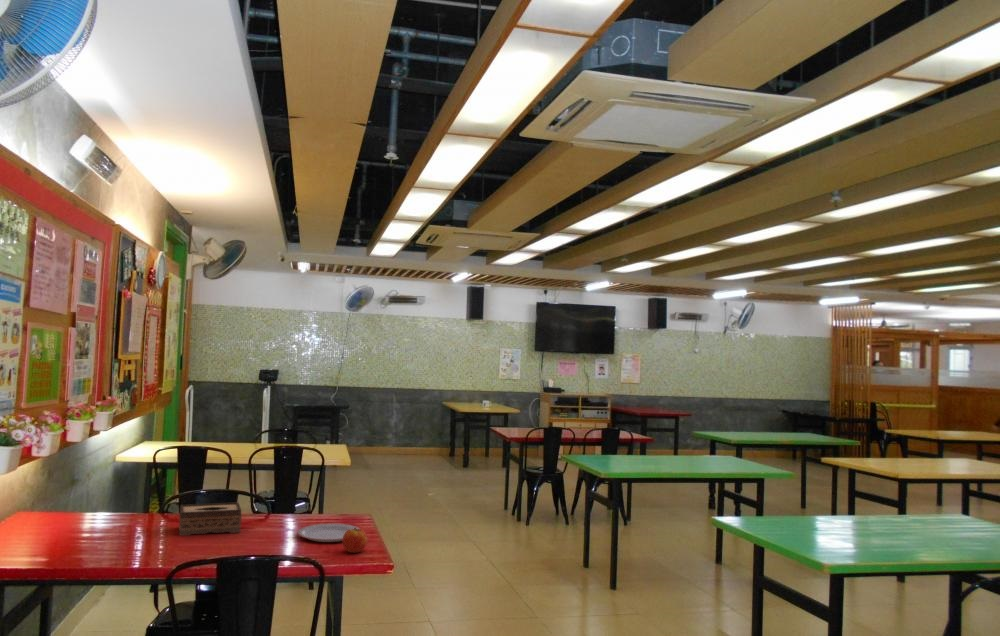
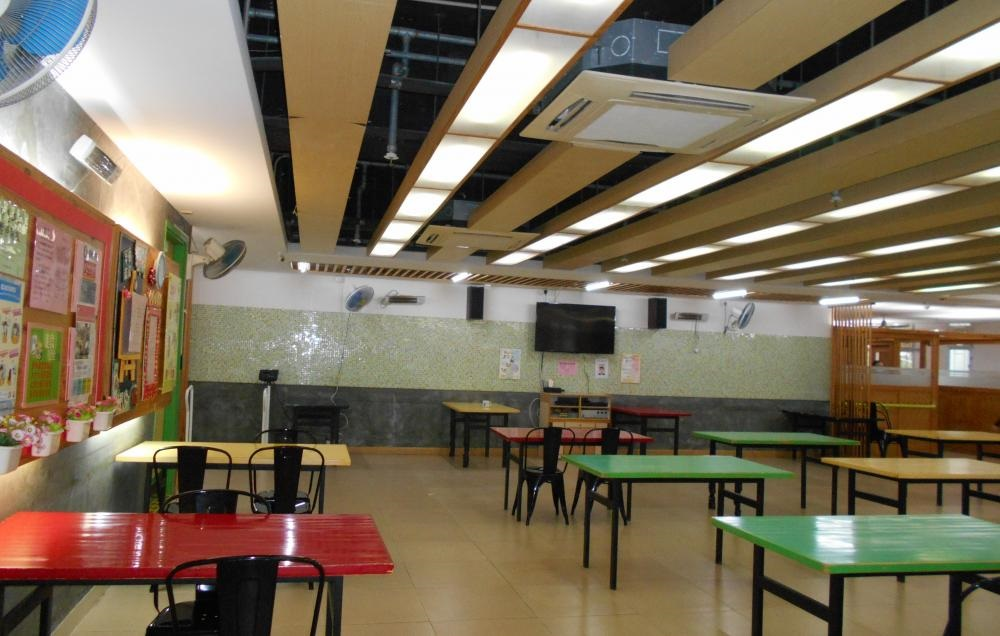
- apple (355, 539)
- plate (329, 533)
- tissue box (210, 518)
